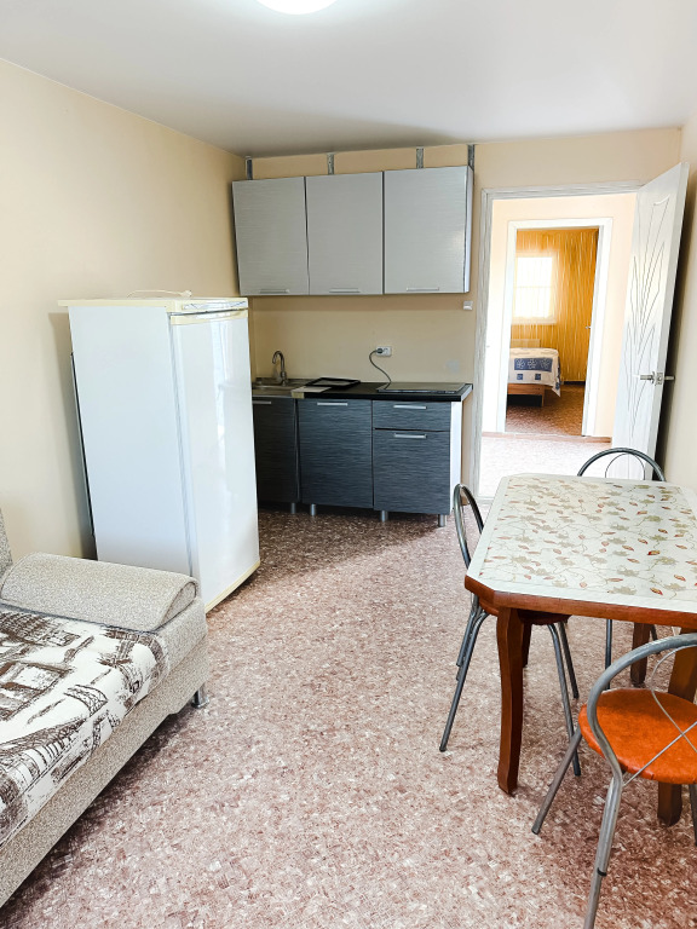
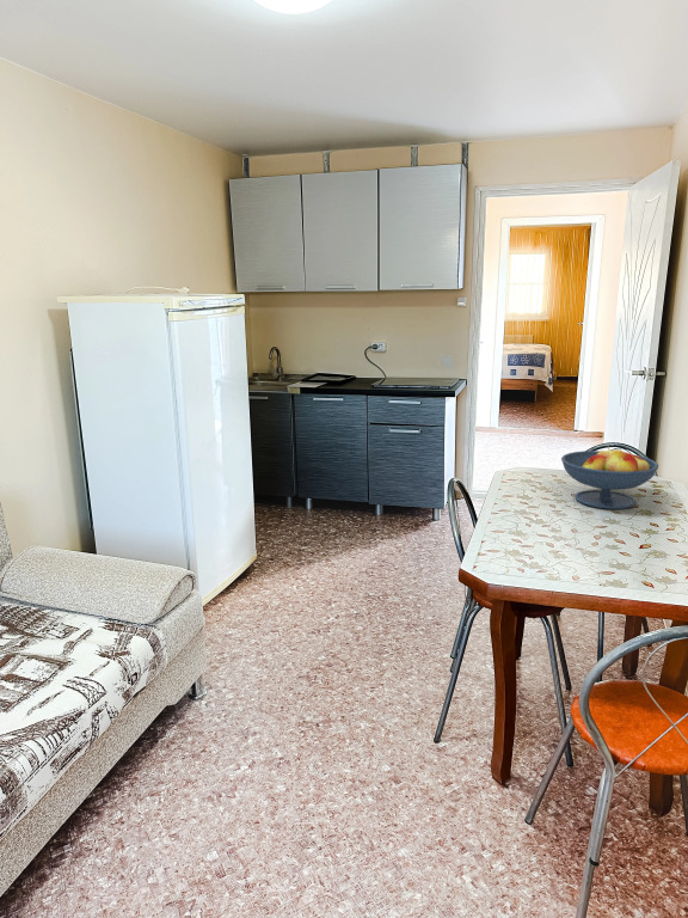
+ fruit bowl (607, 473)
